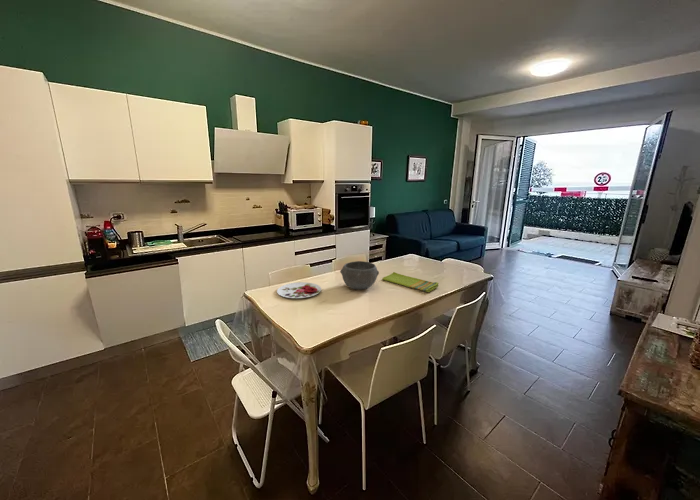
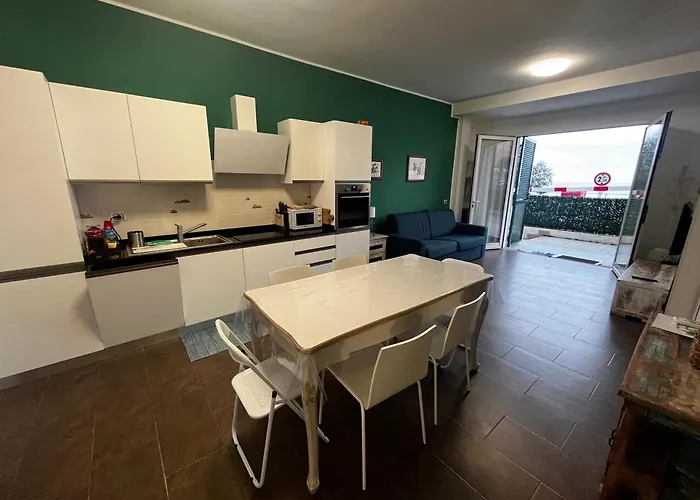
- plate (299, 289)
- bowl (359, 276)
- dish towel (409, 281)
